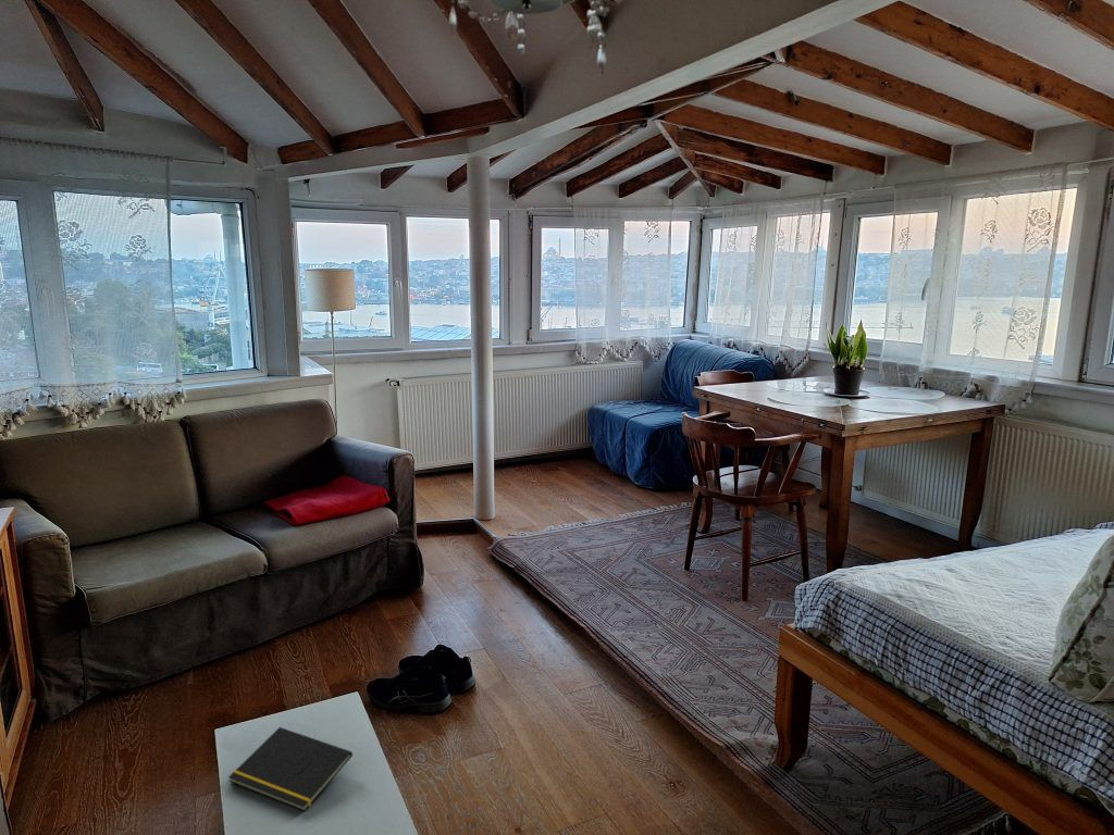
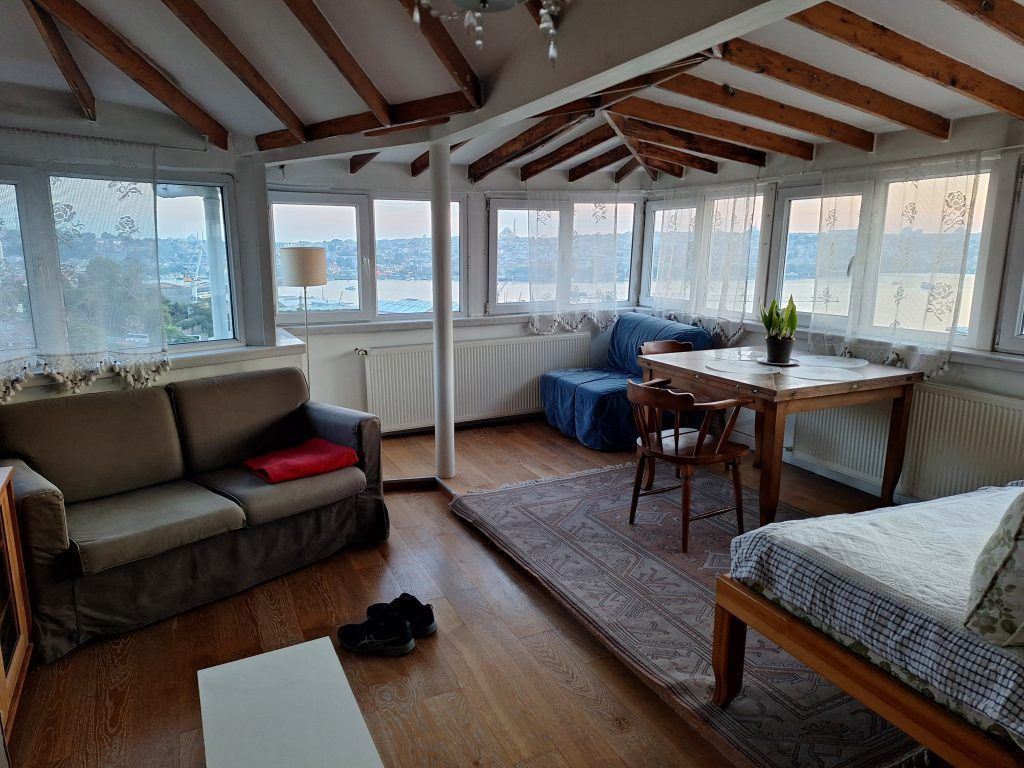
- notepad (290, 765)
